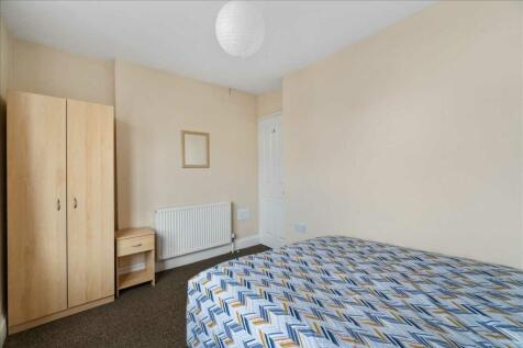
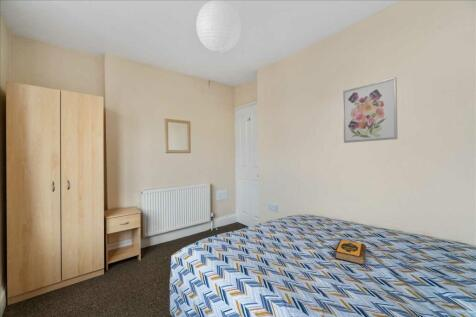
+ hardback book (351, 251)
+ wall art (368, 113)
